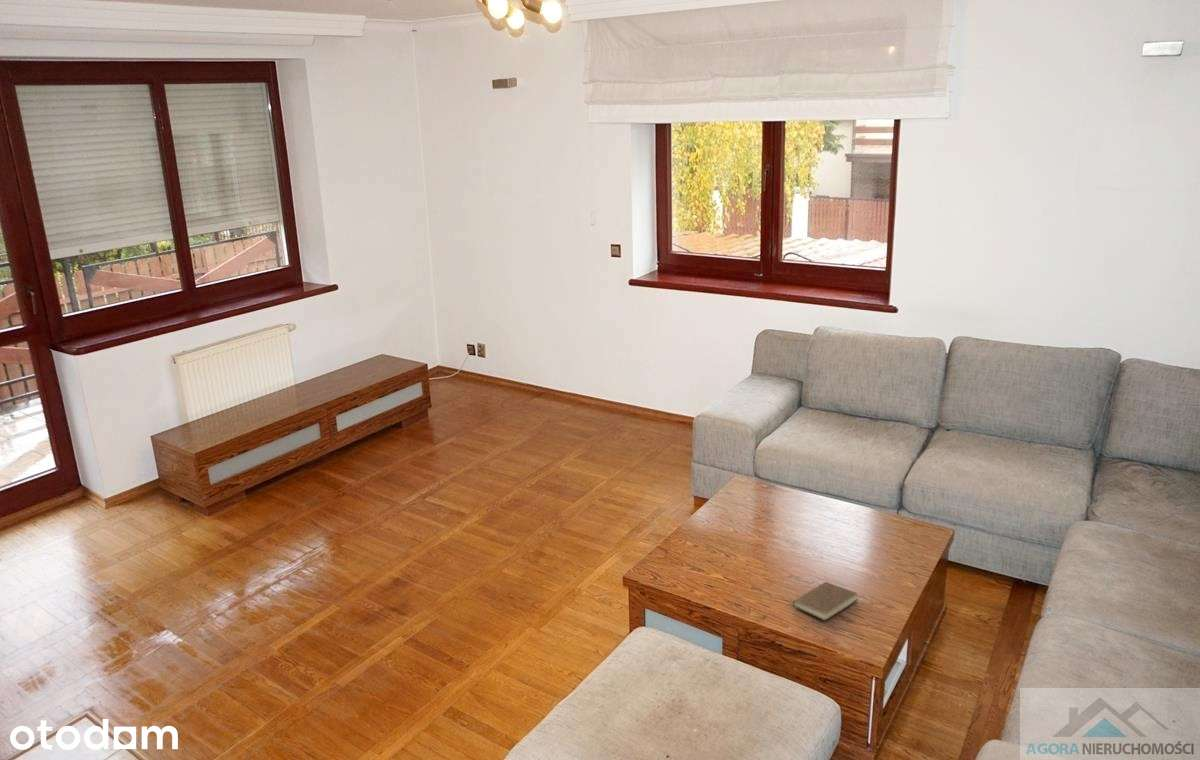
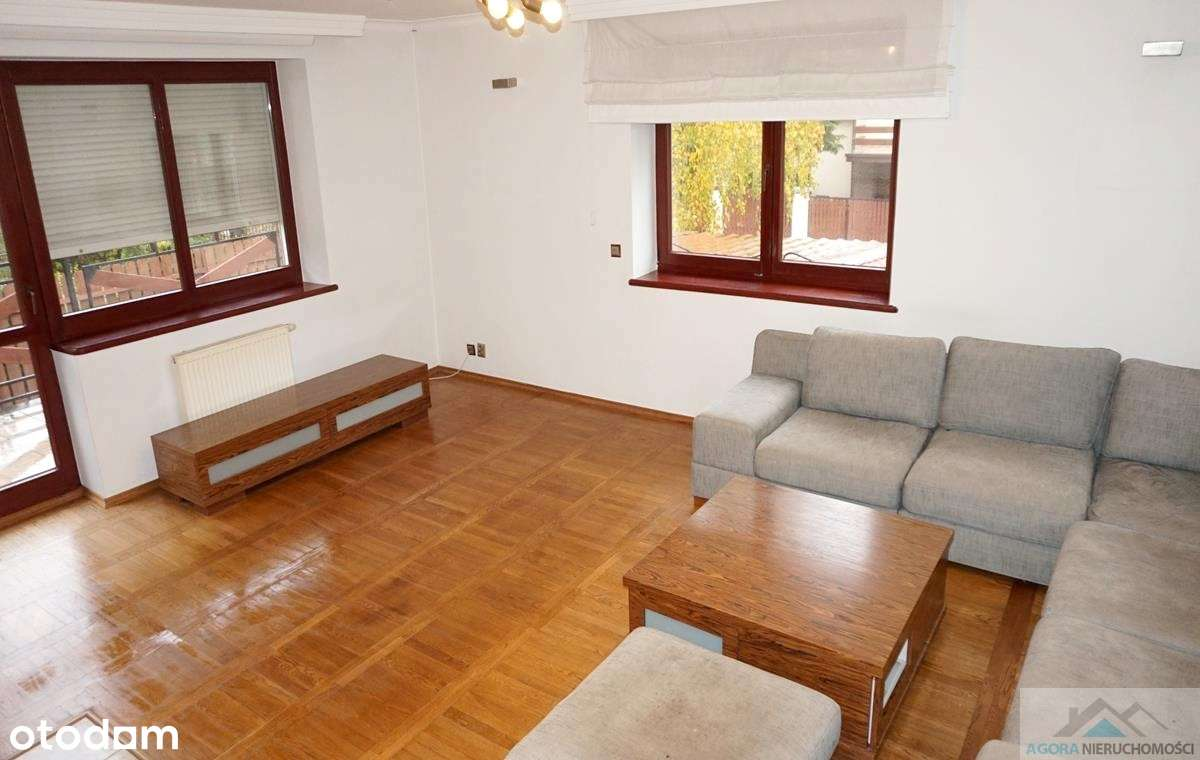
- book (819, 598)
